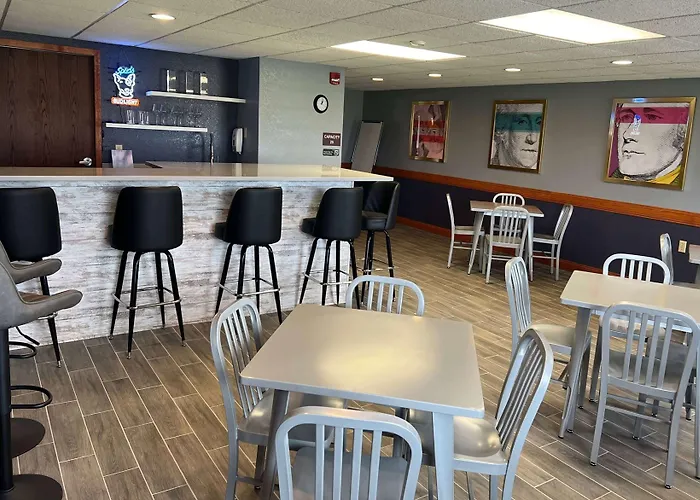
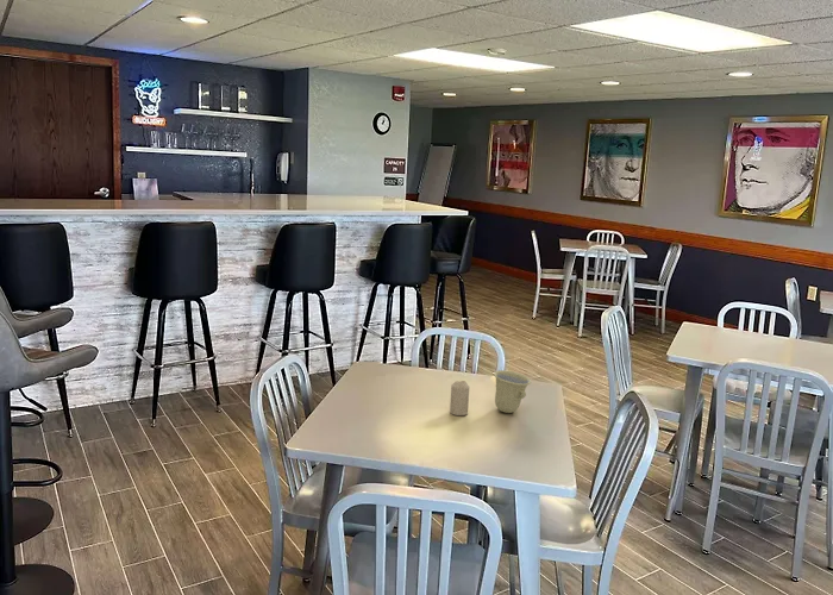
+ cup (511, 393)
+ candle (459, 396)
